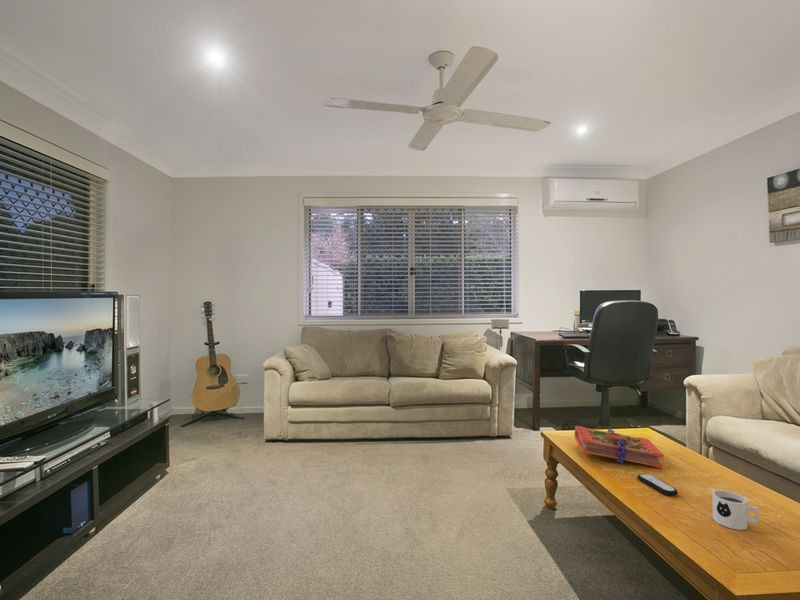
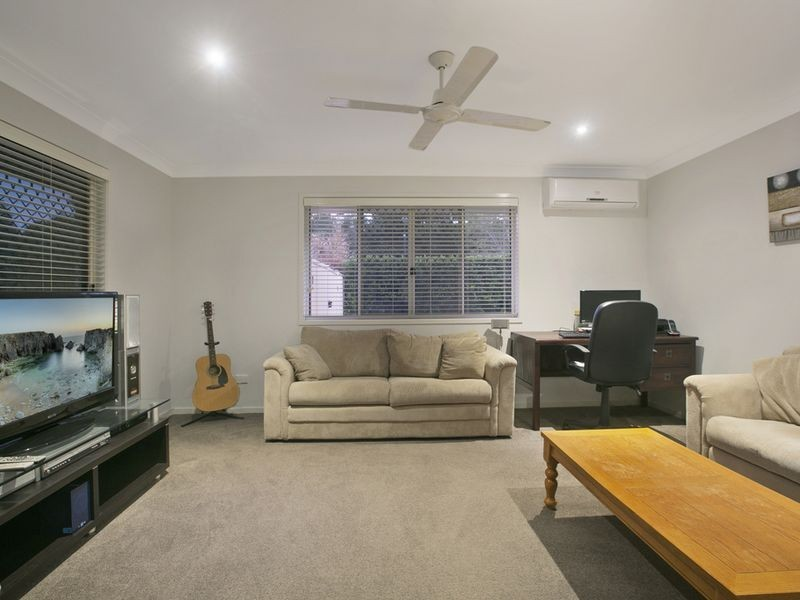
- remote control (657, 484)
- mug (733, 509)
- book (615, 444)
